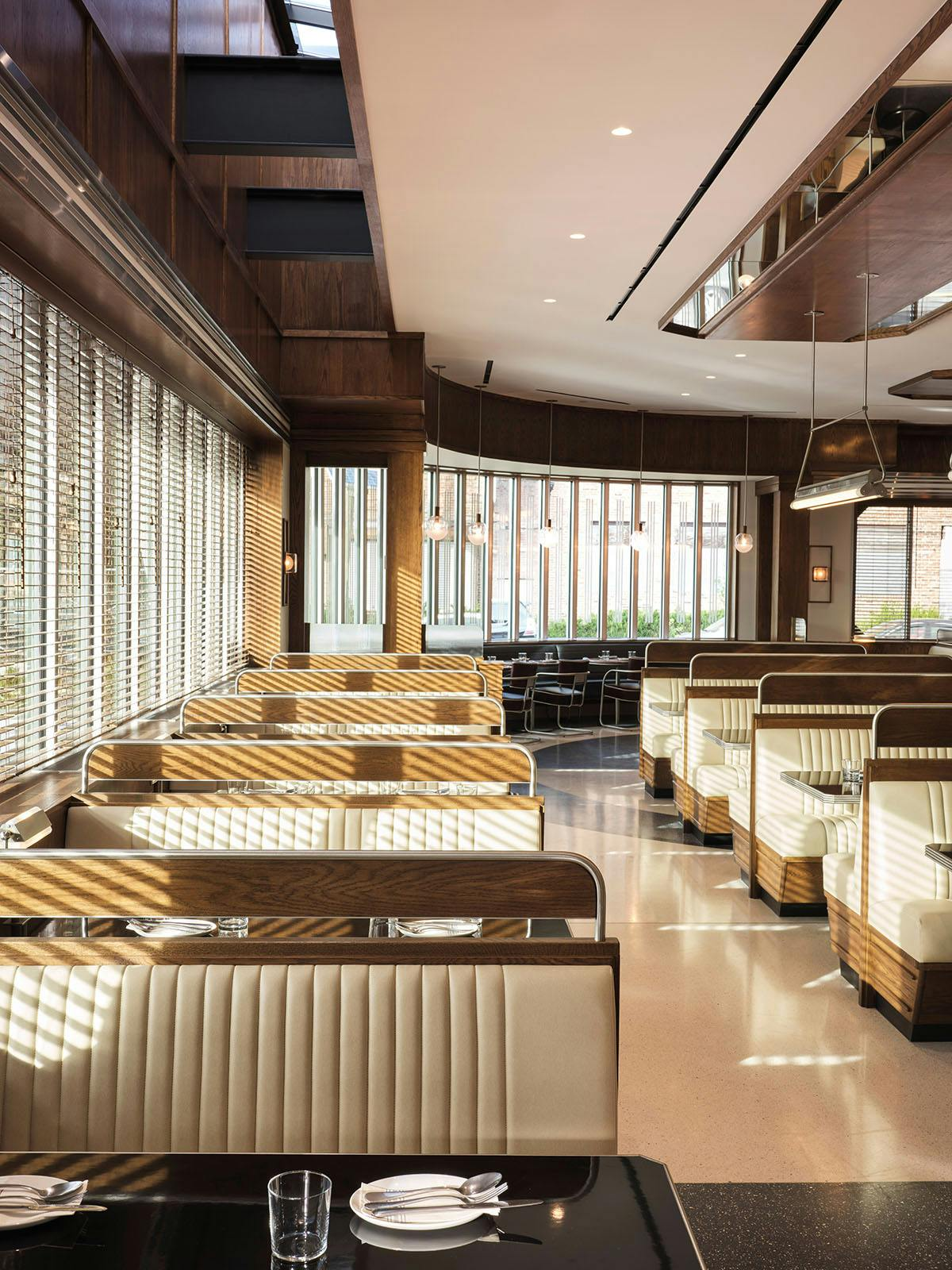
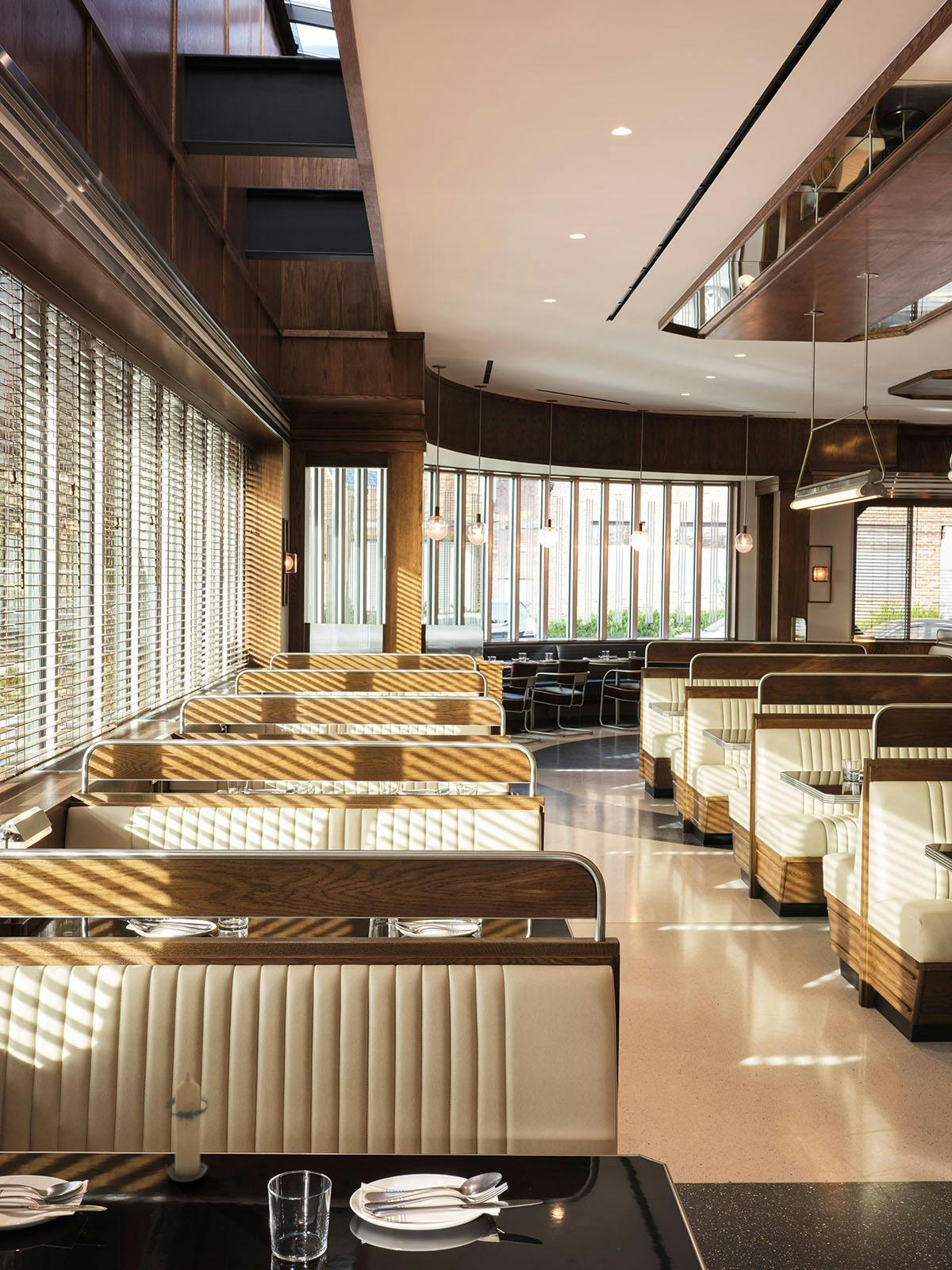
+ candle (187, 1123)
